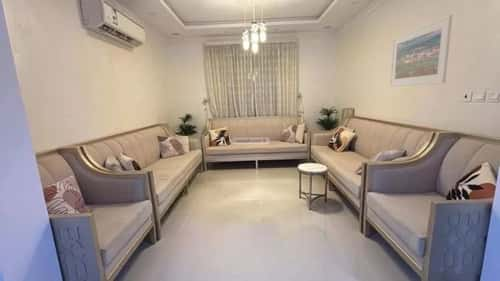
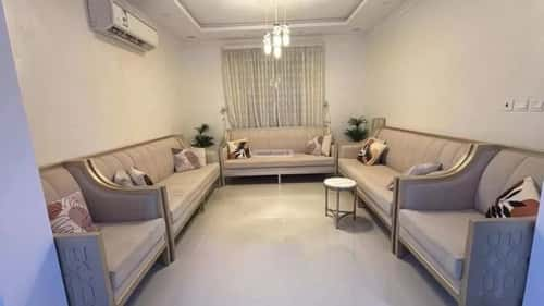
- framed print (415, 57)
